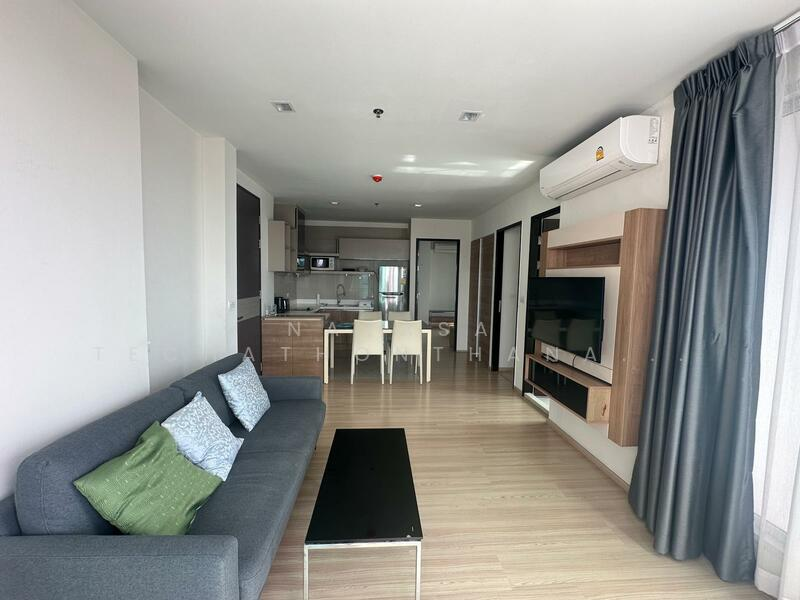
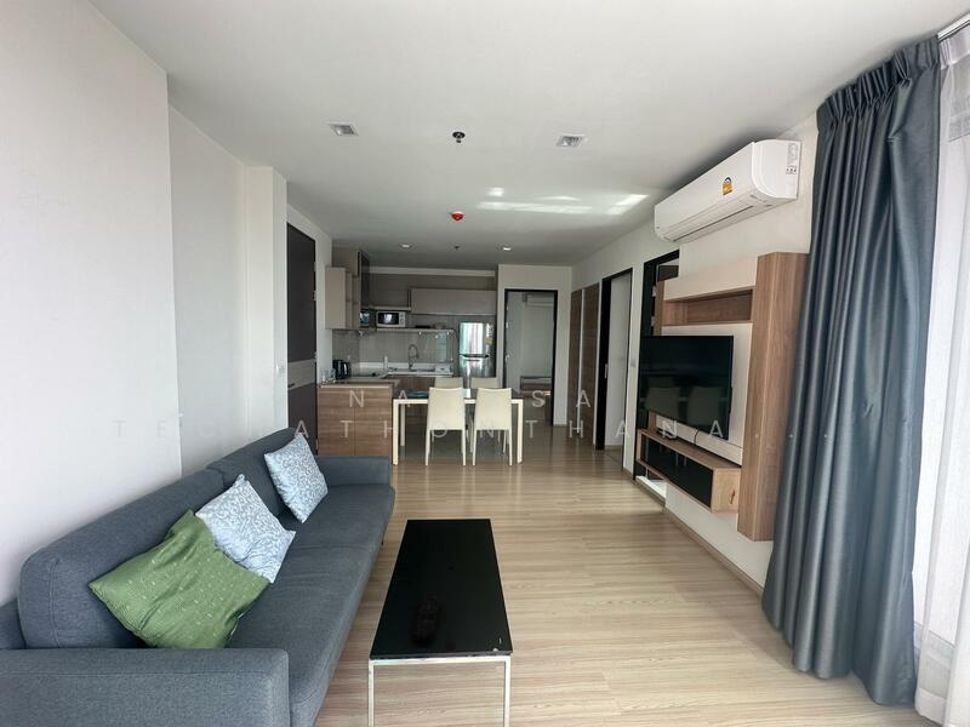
+ remote control (427, 617)
